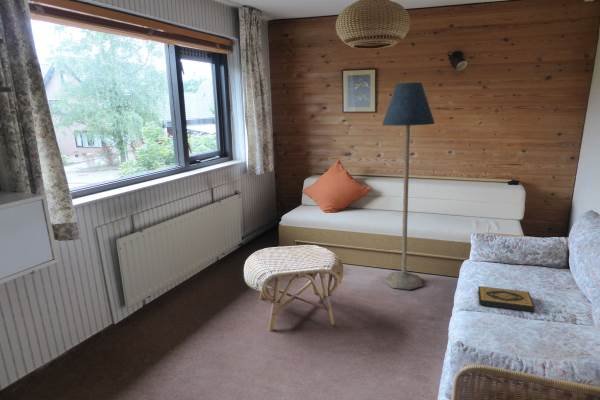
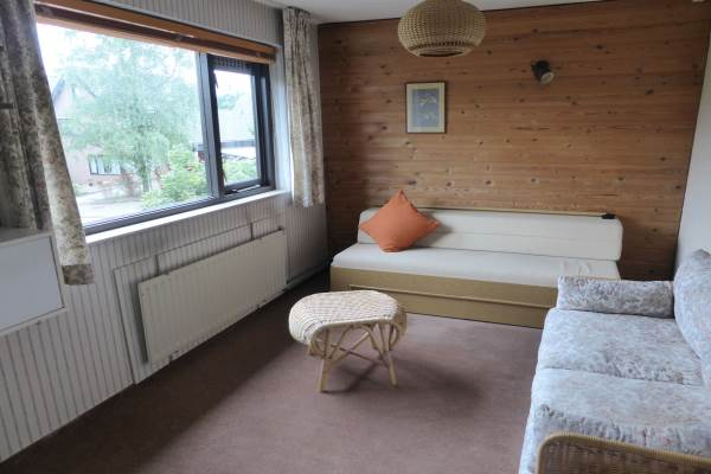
- floor lamp (406, 187)
- hardback book (504, 298)
